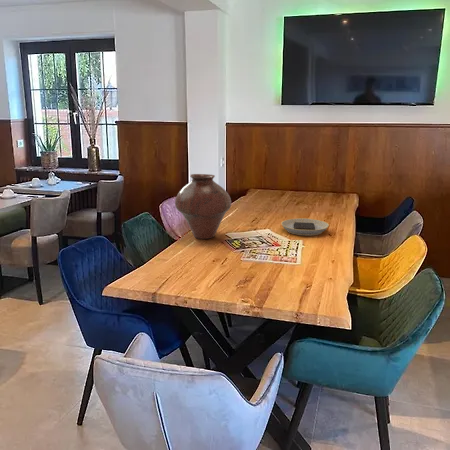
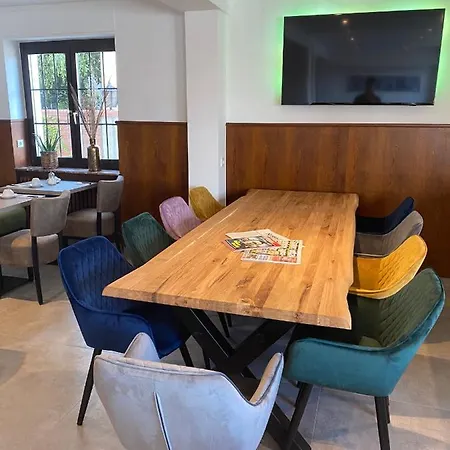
- vase (203, 206)
- plate (304, 227)
